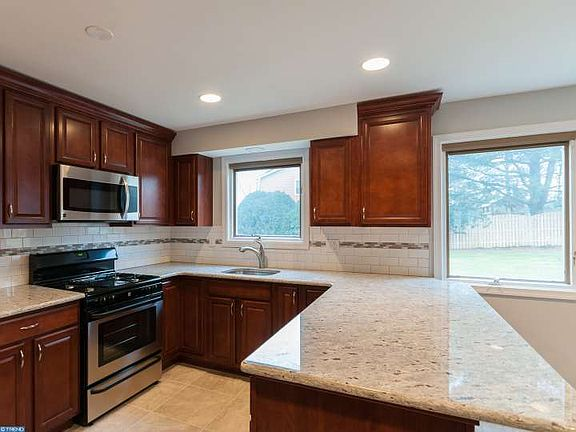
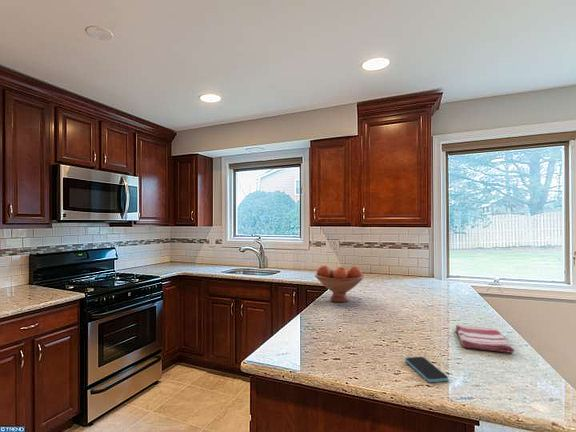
+ smartphone (425, 368)
+ fruit bowl (339, 282)
+ dish towel (481, 336)
